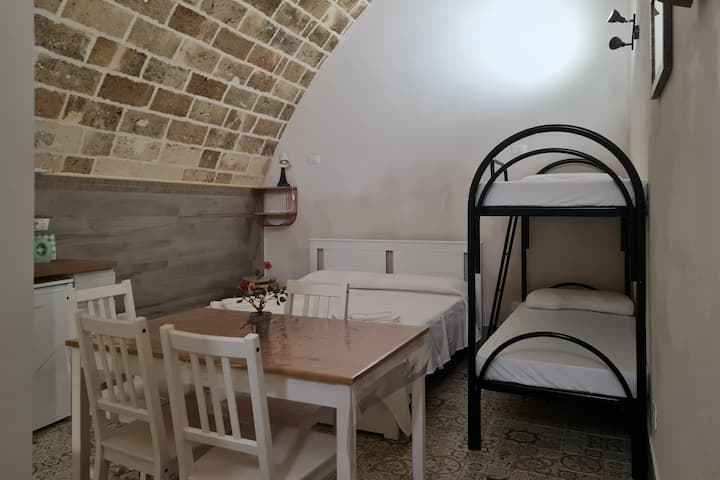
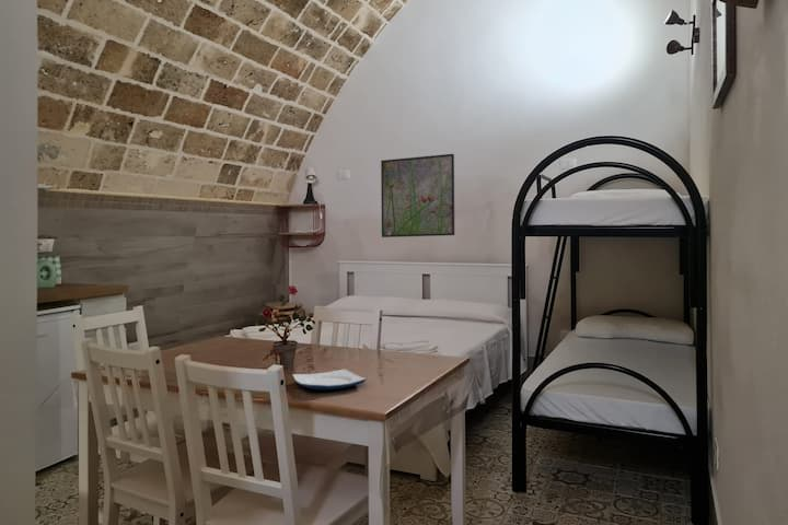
+ plate (328, 380)
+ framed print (416, 196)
